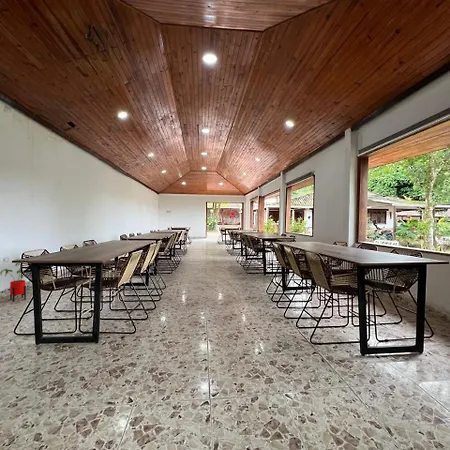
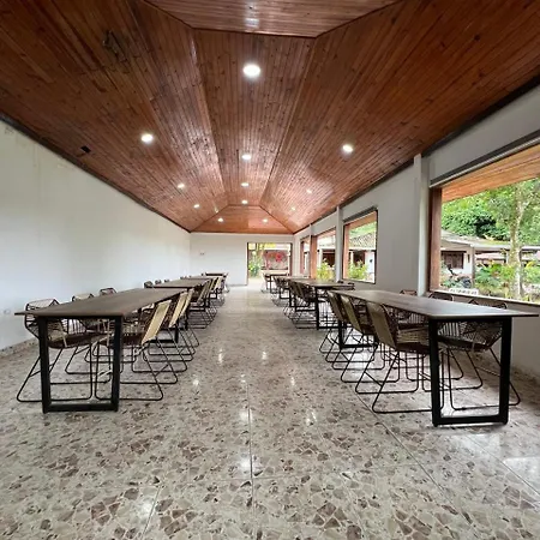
- house plant (18, 279)
